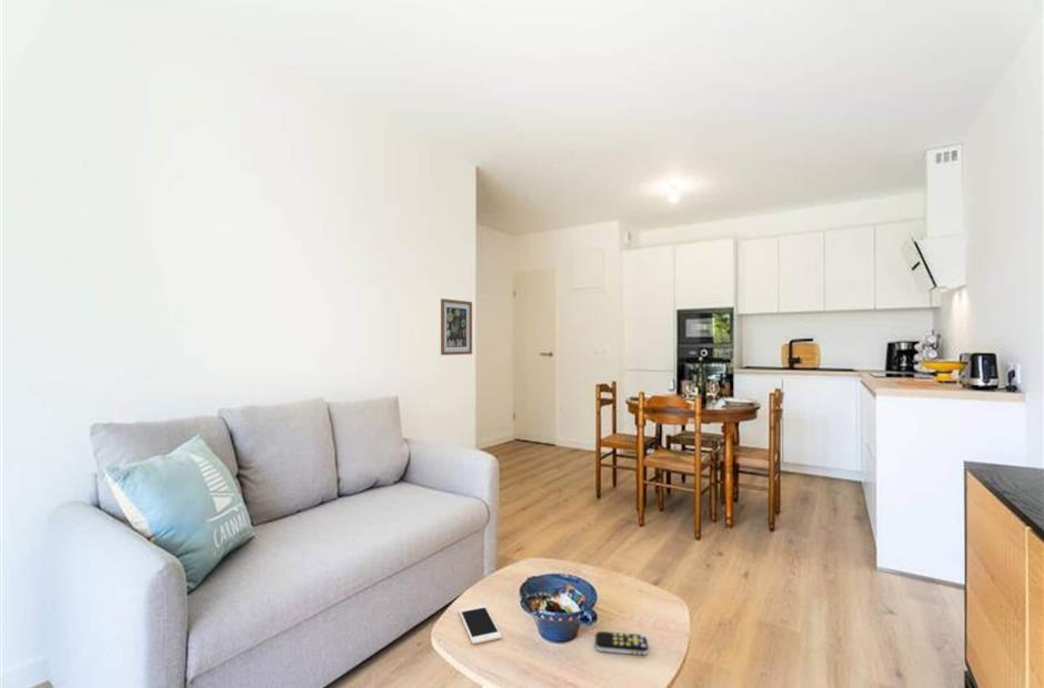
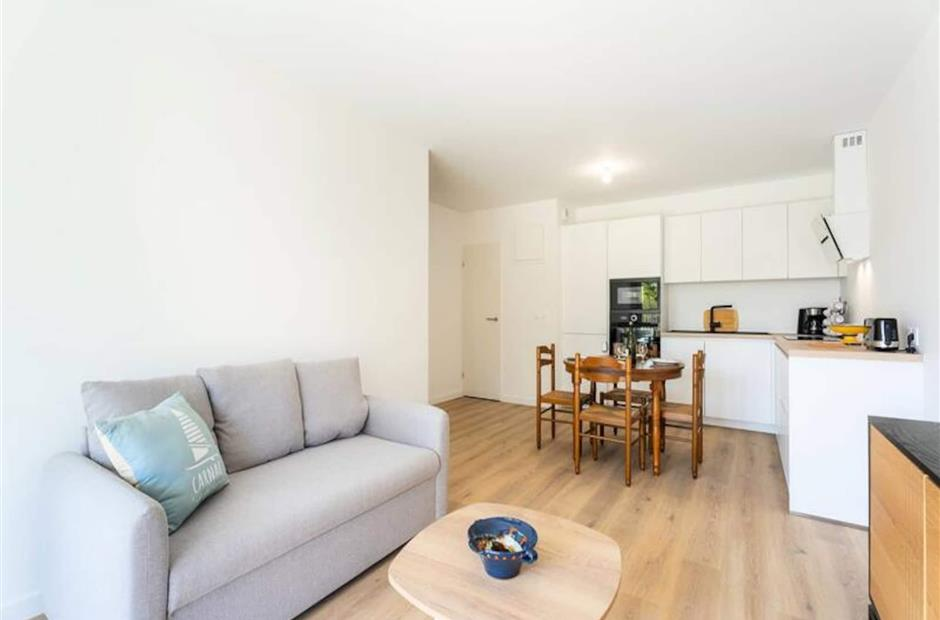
- wall art (456, 327)
- cell phone (479, 623)
- remote control (621, 643)
